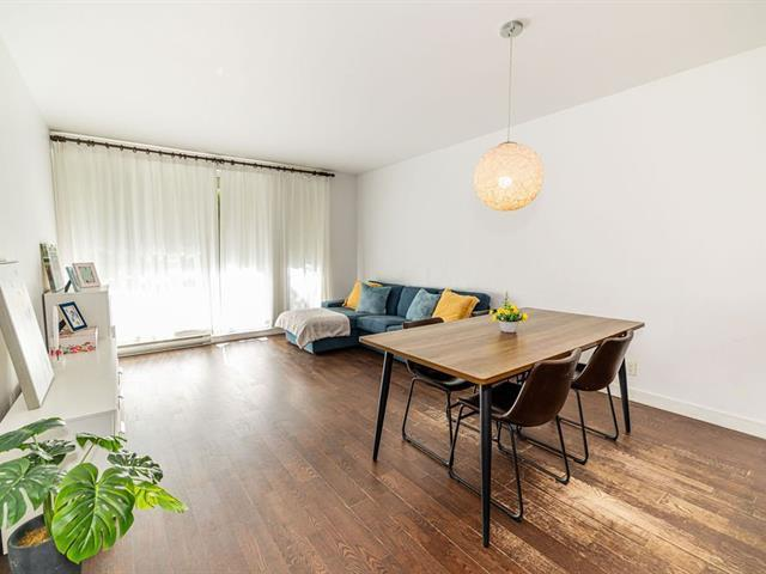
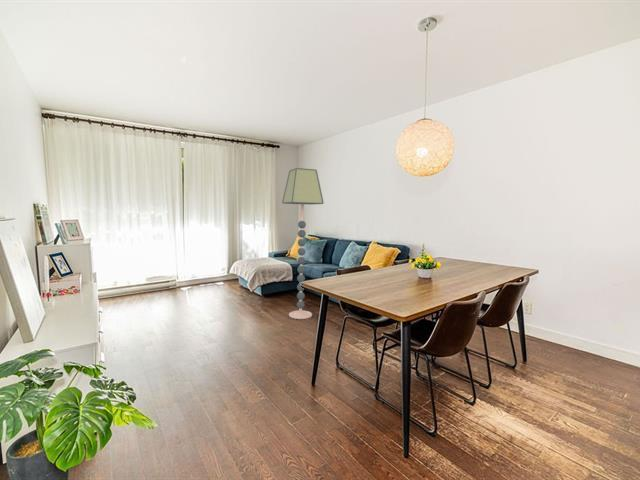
+ floor lamp (301, 243)
